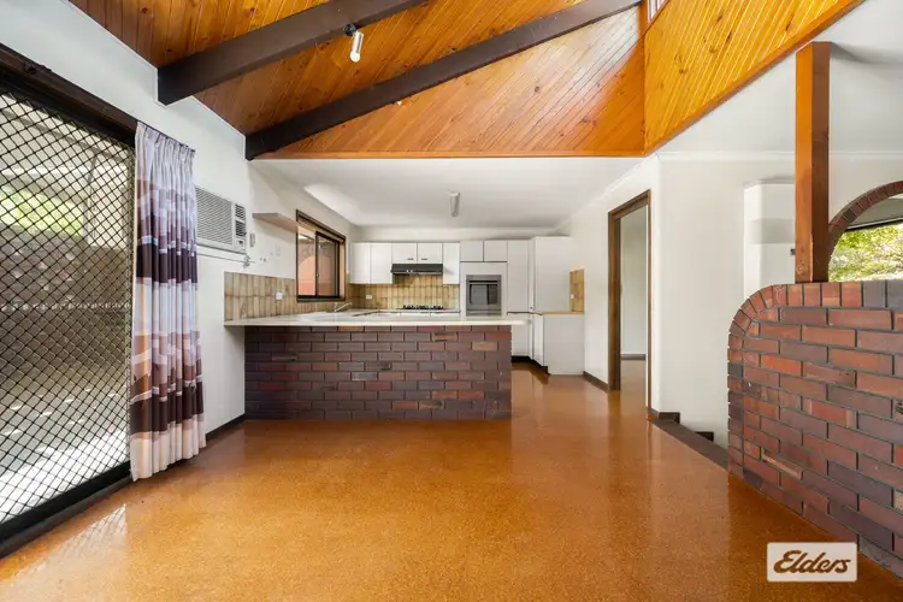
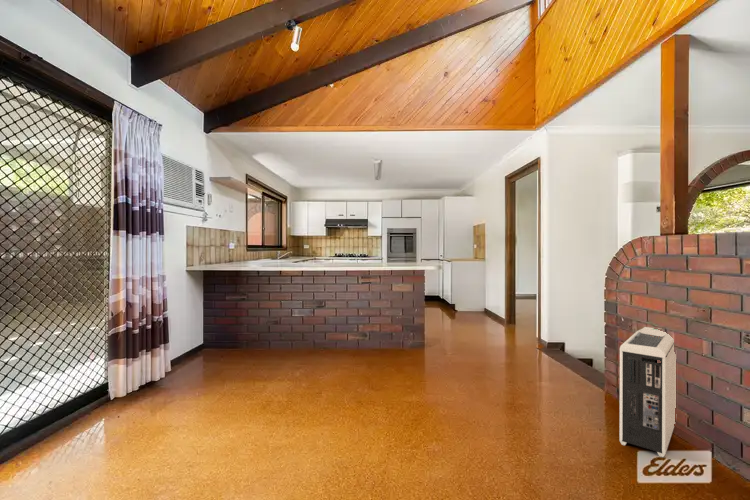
+ air purifier (649, 384)
